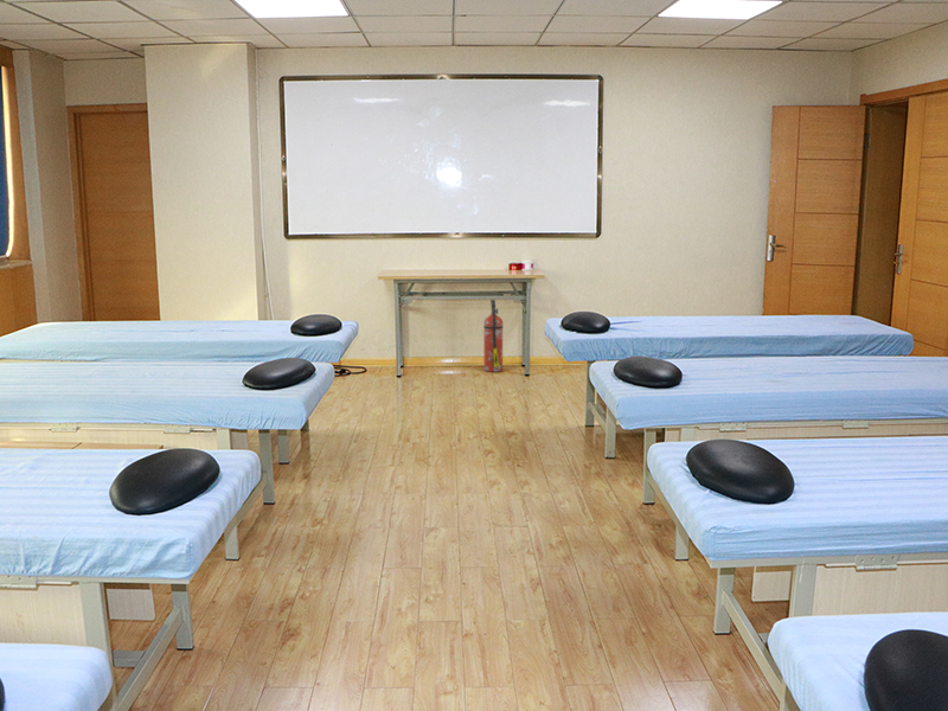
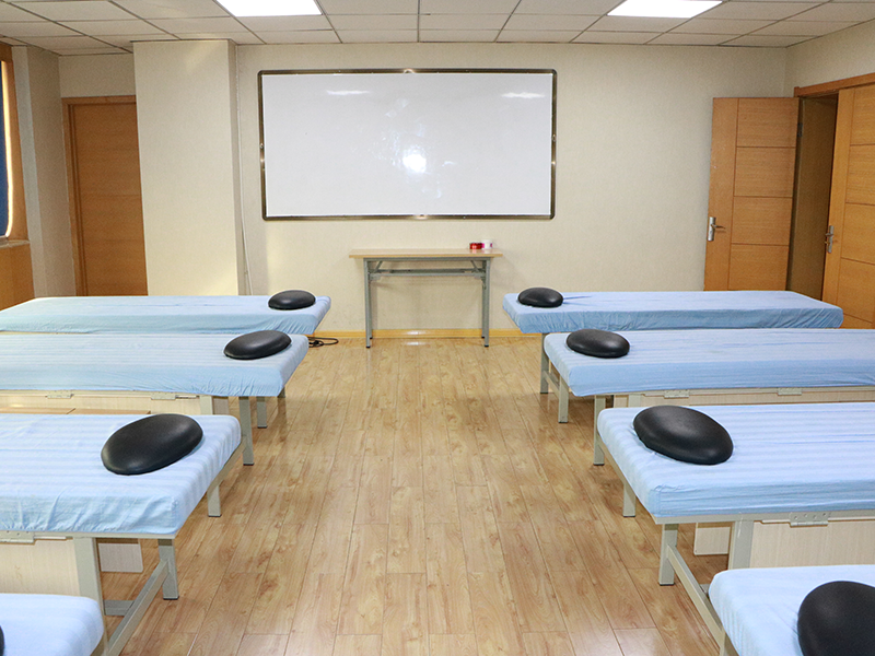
- fire extinguisher (493, 335)
